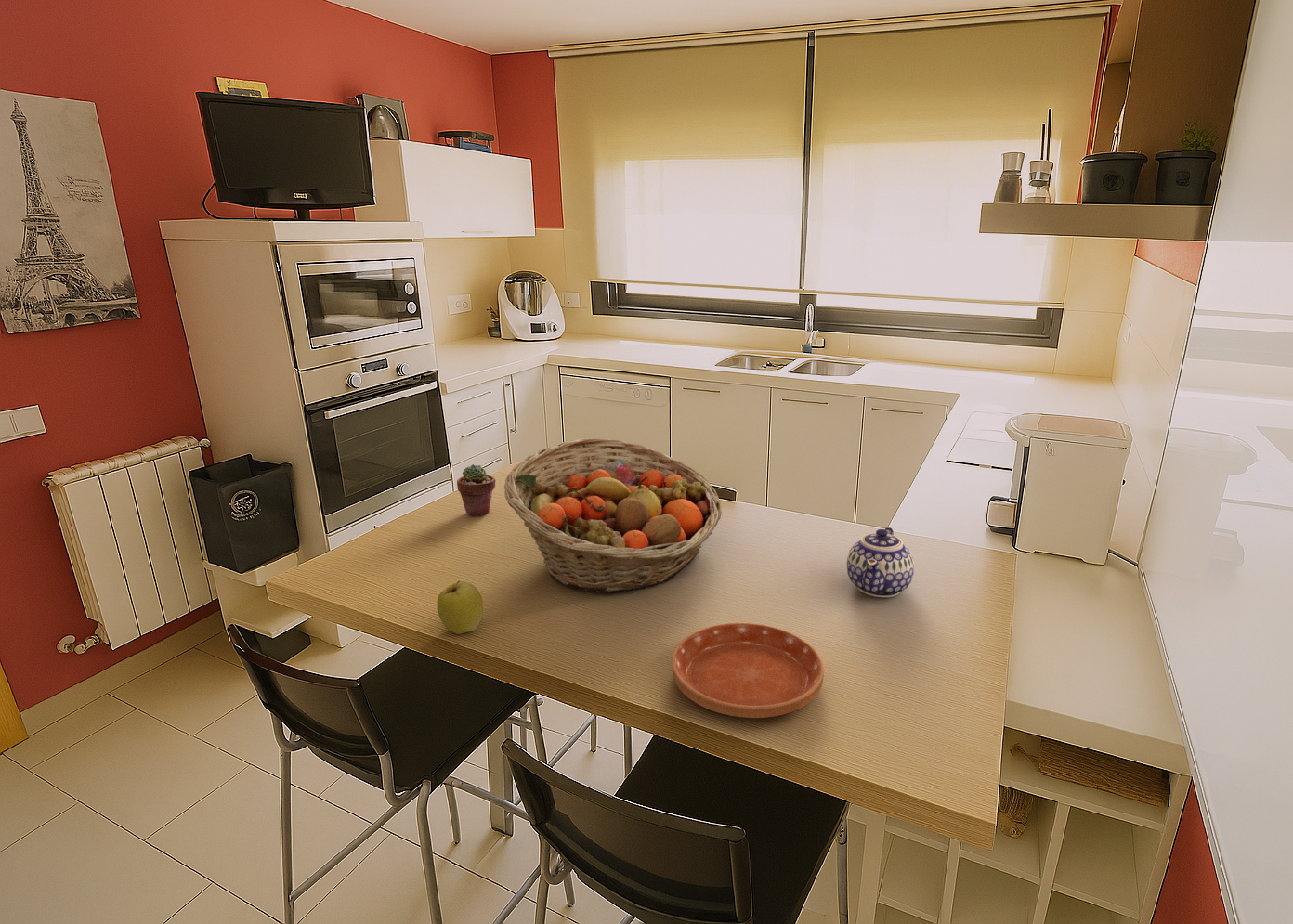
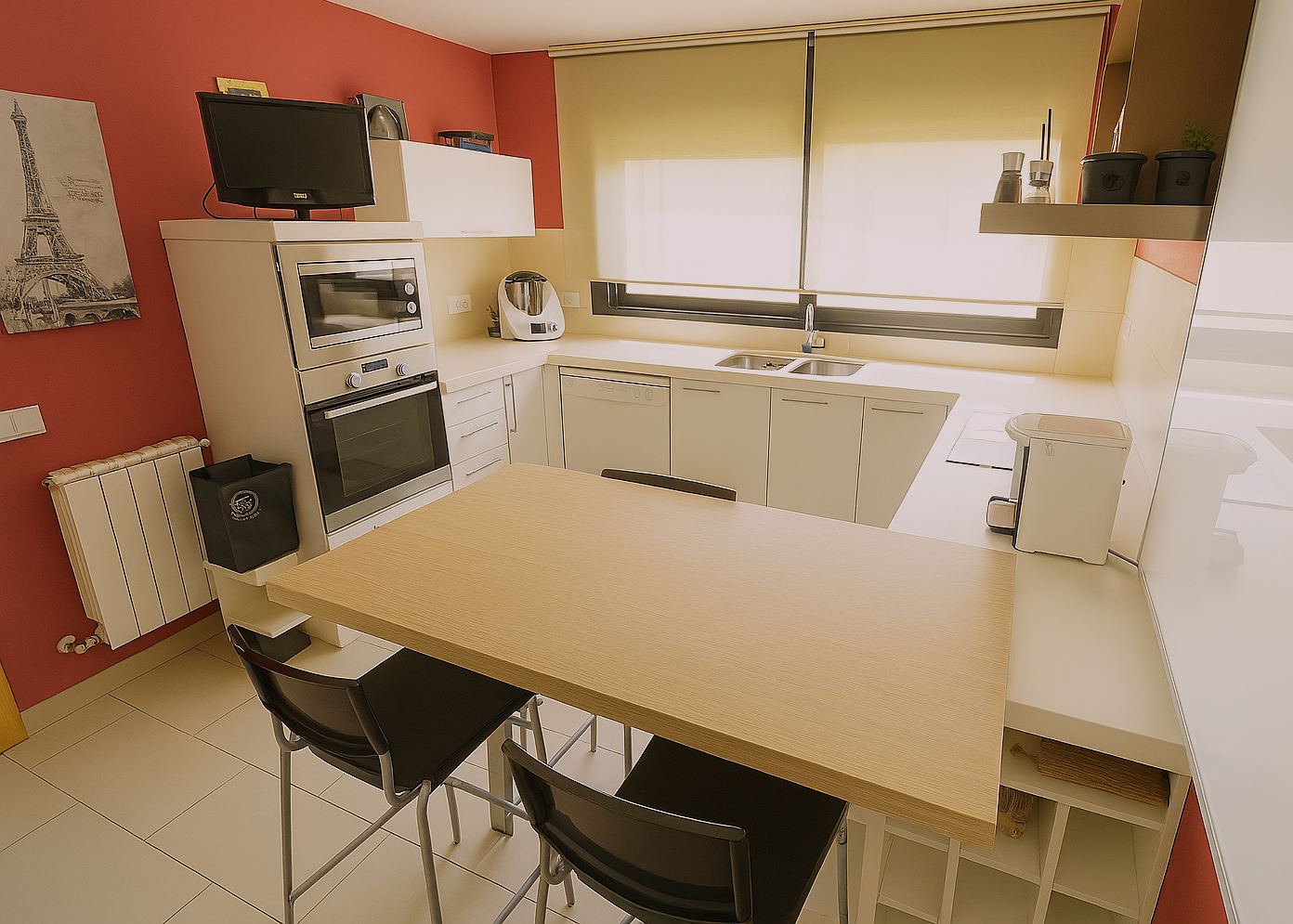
- potted succulent (476, 488)
- saucer (746, 670)
- teapot (880, 559)
- apple (459, 603)
- fruit basket (617, 508)
